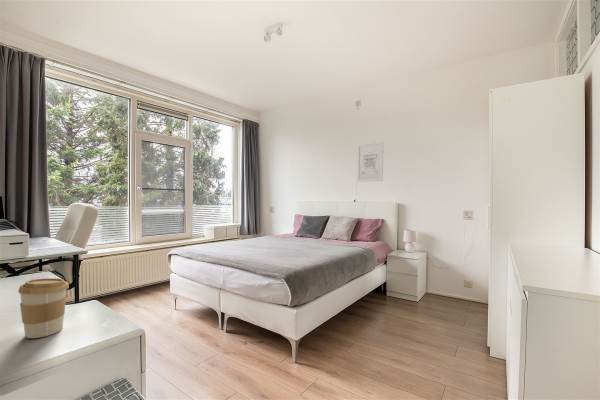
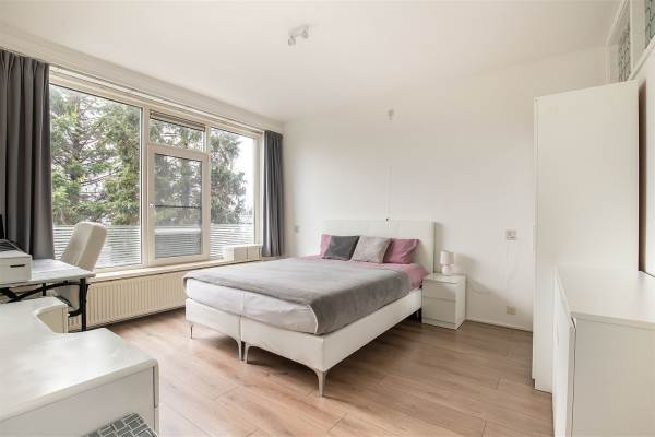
- coffee cup (44, 305)
- wall art (369, 162)
